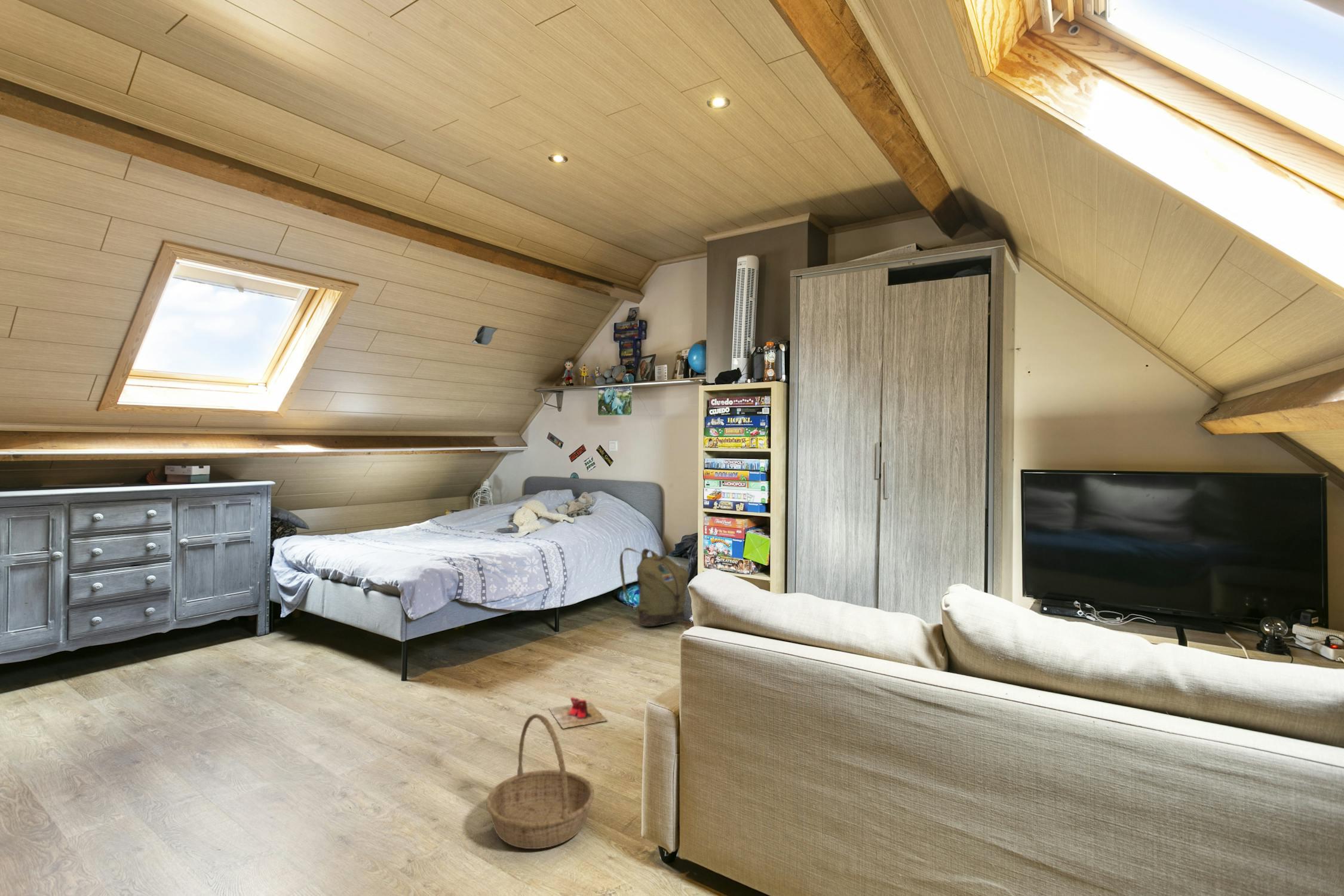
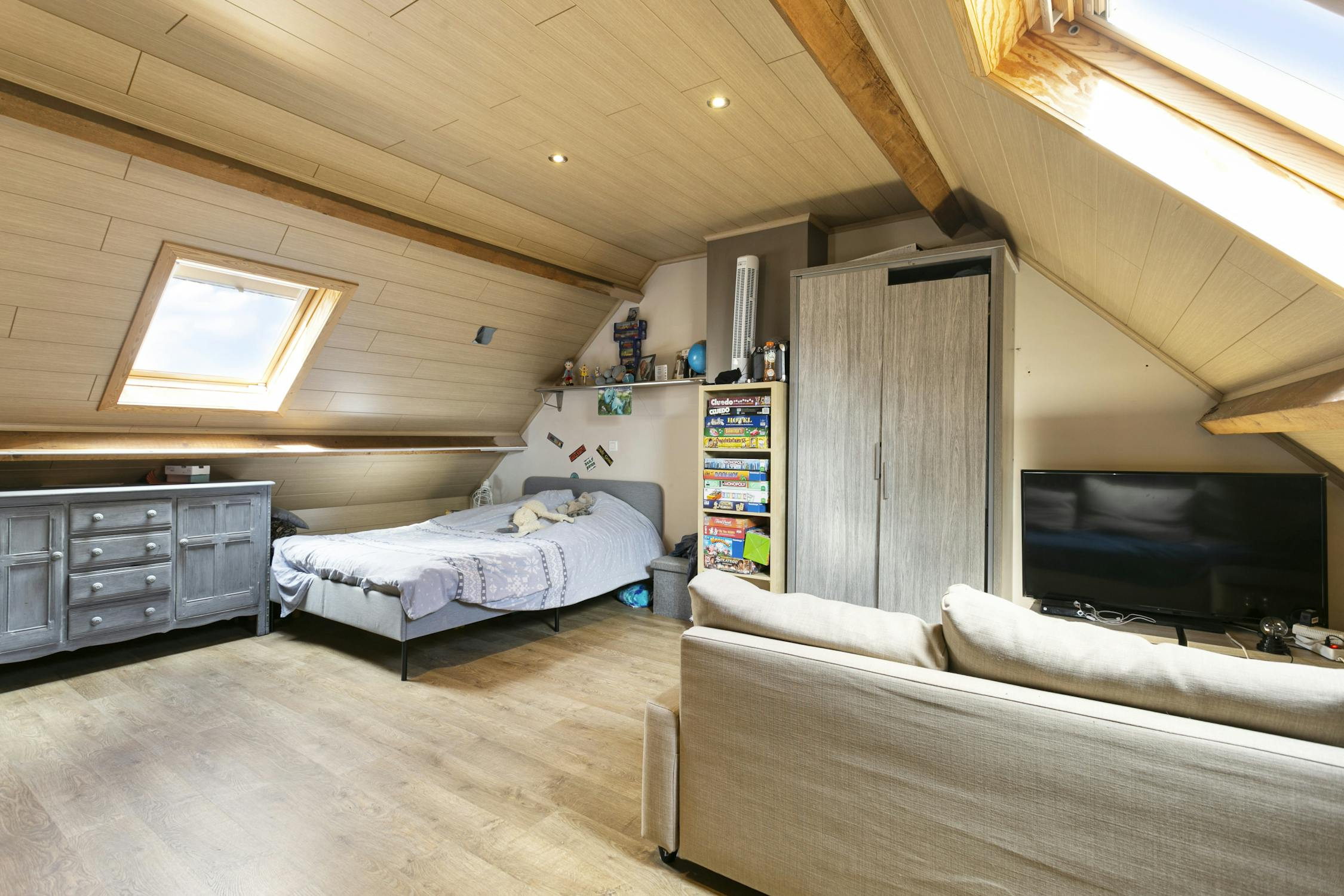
- slippers (577, 705)
- basket (541, 771)
- backpack (654, 585)
